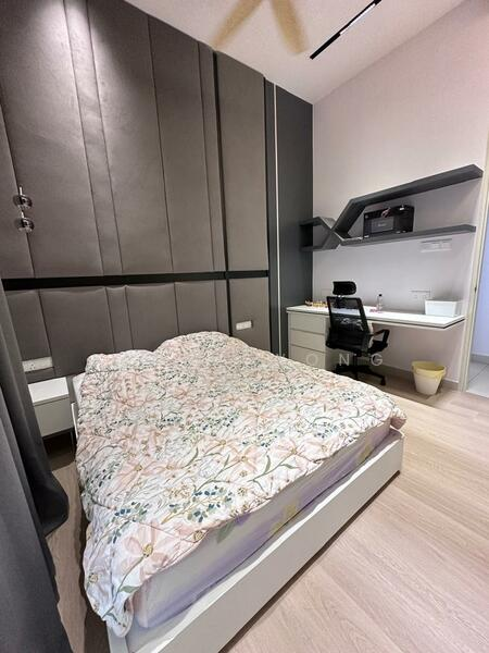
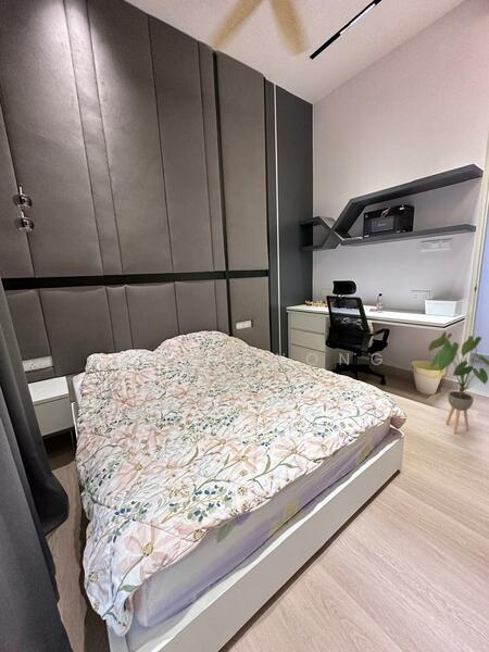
+ house plant (456, 383)
